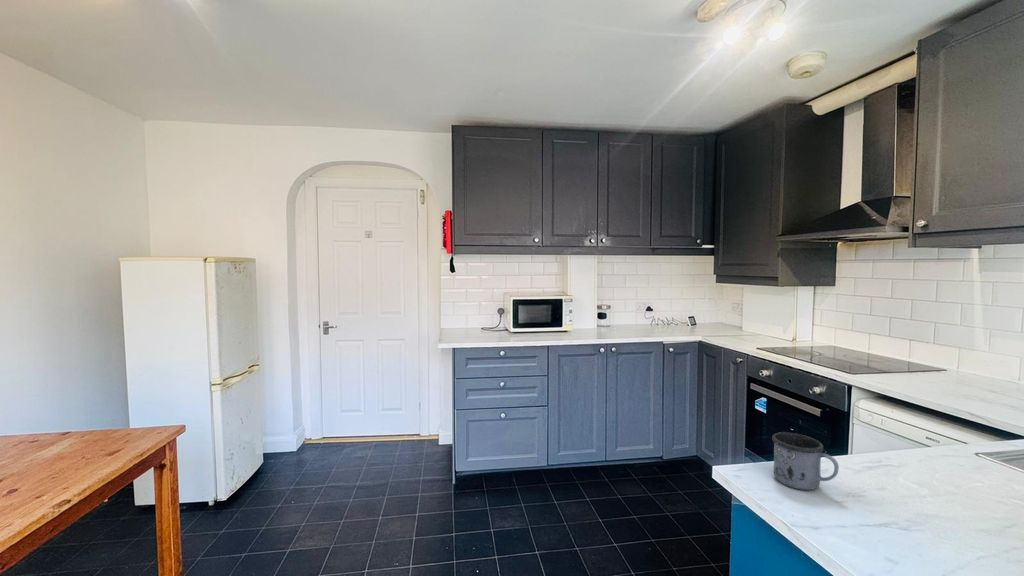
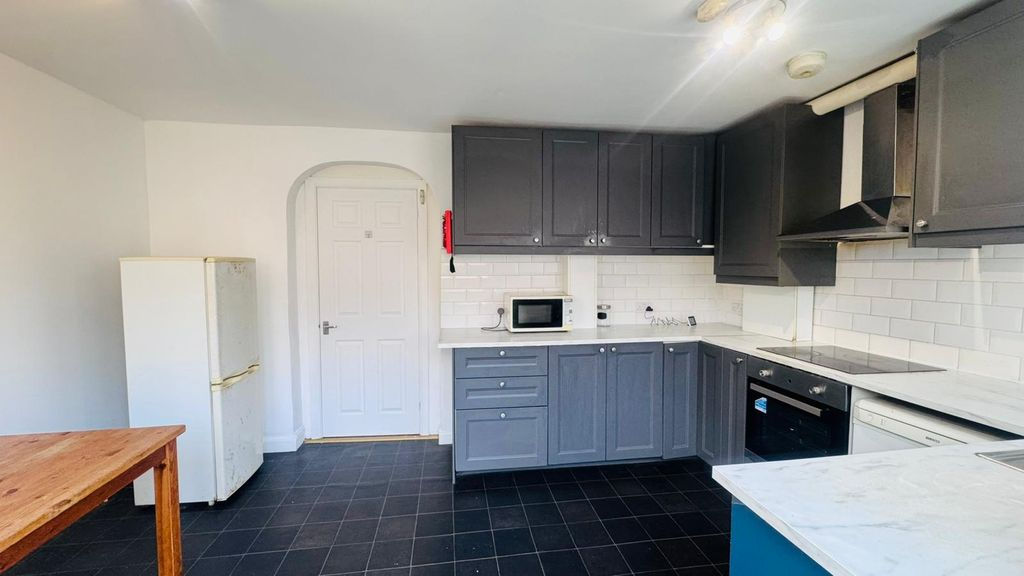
- mug (804, 463)
